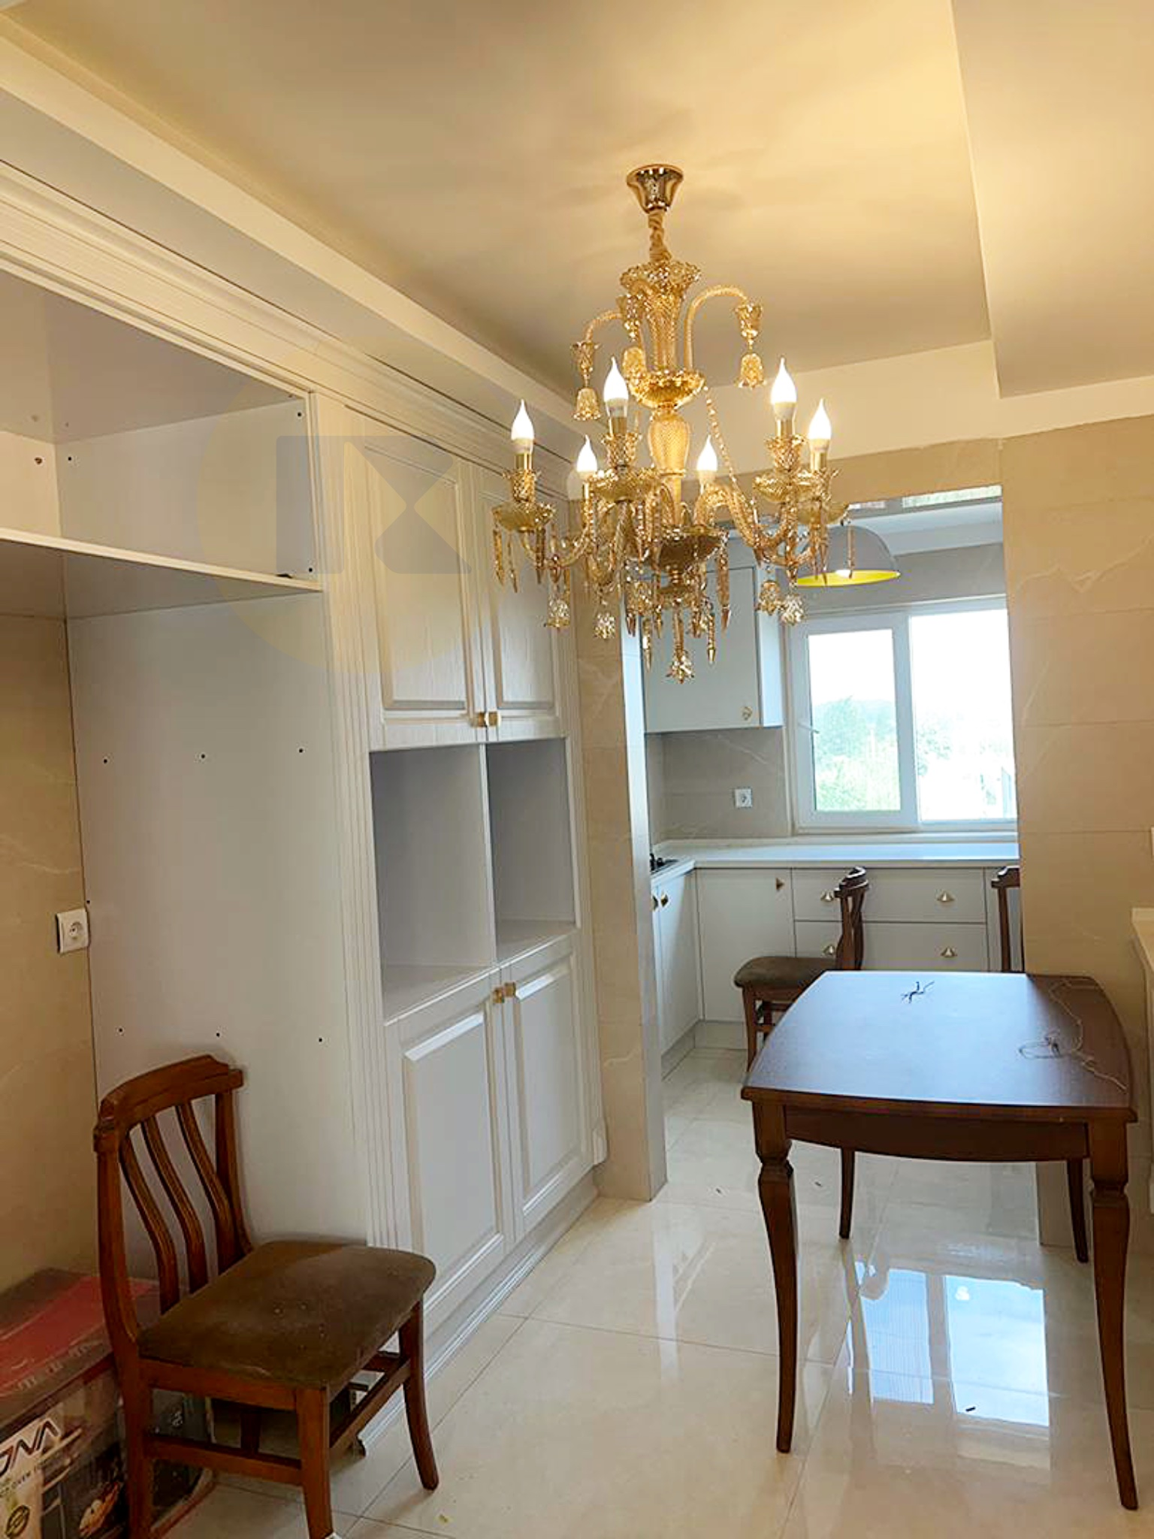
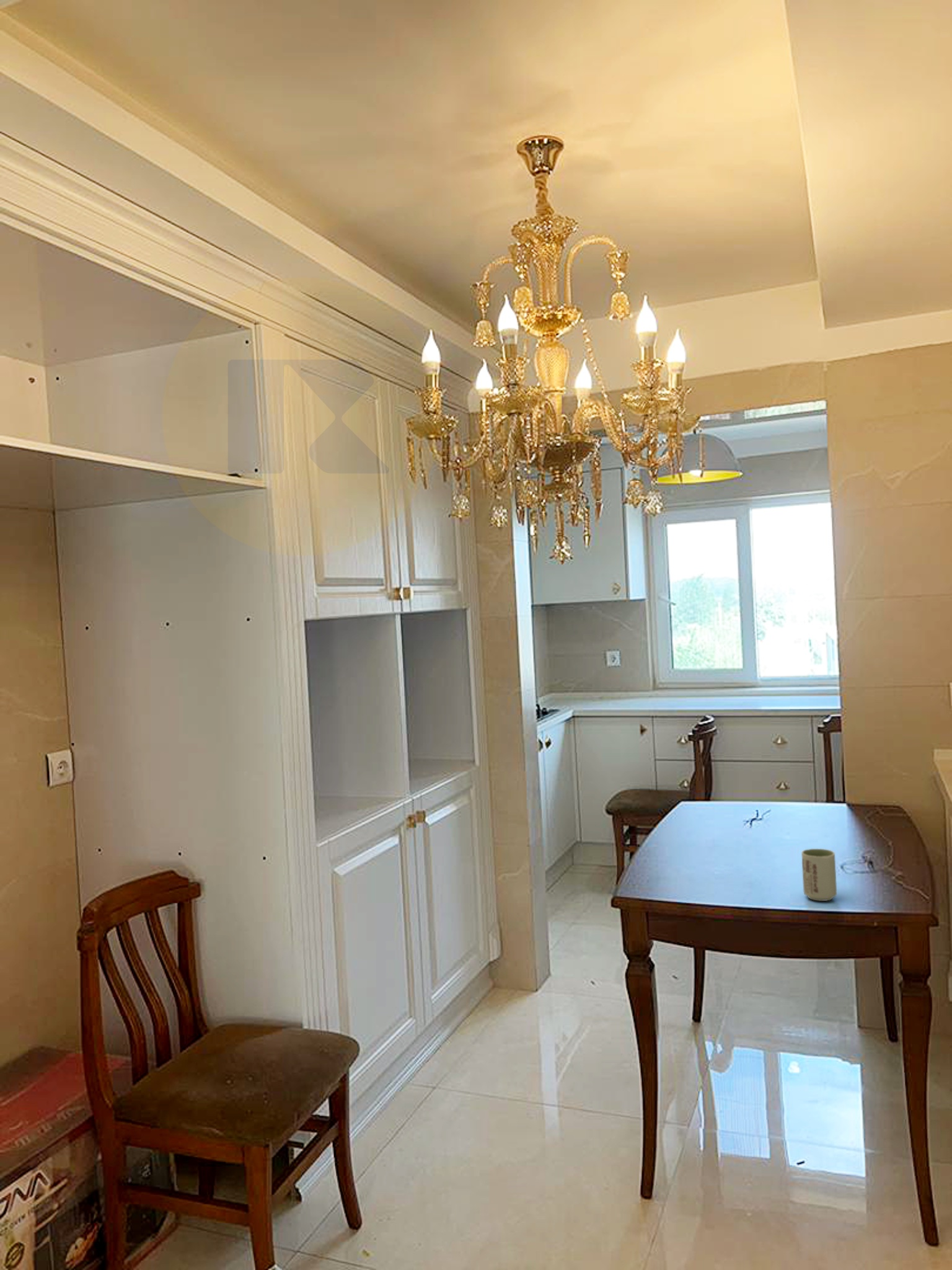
+ cup (819, 874)
